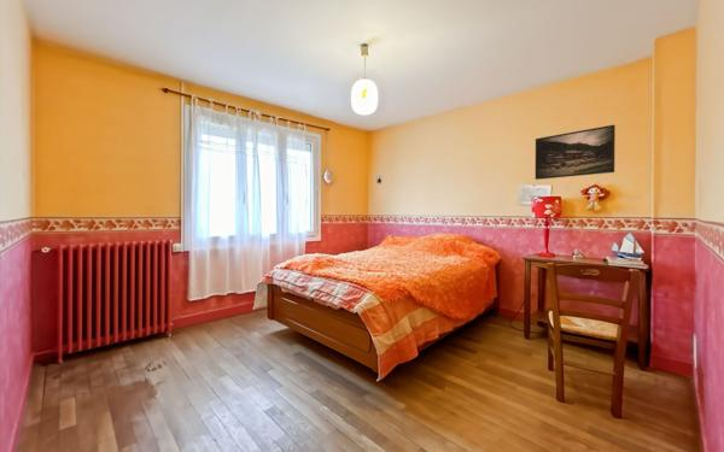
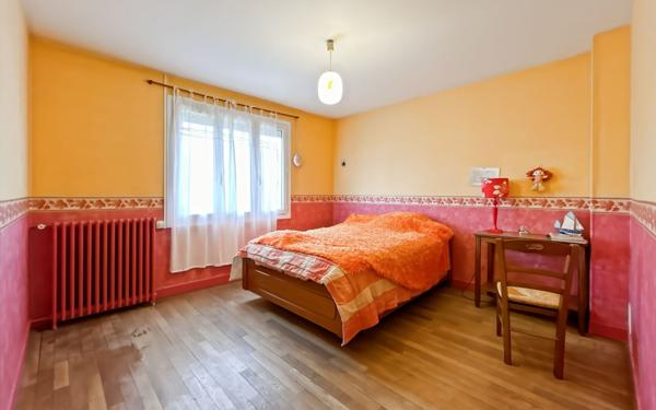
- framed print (572, 154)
